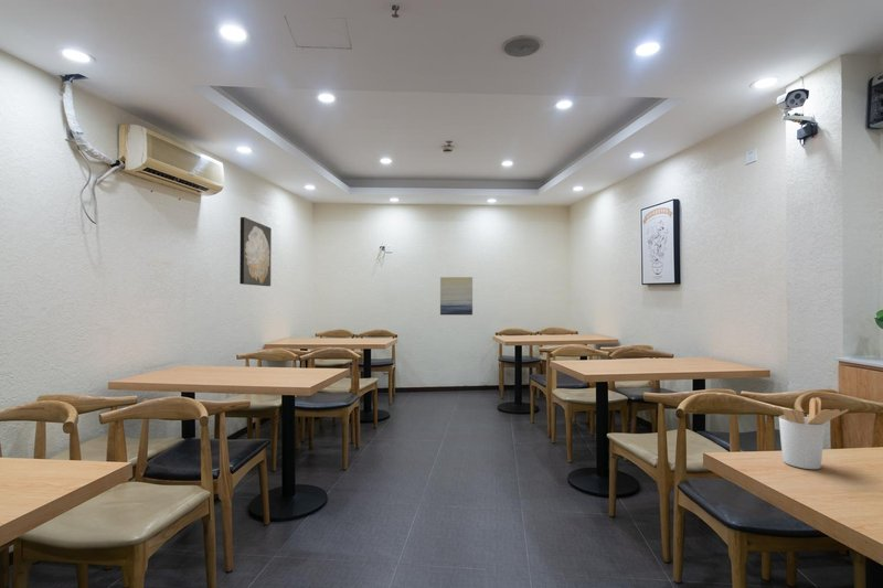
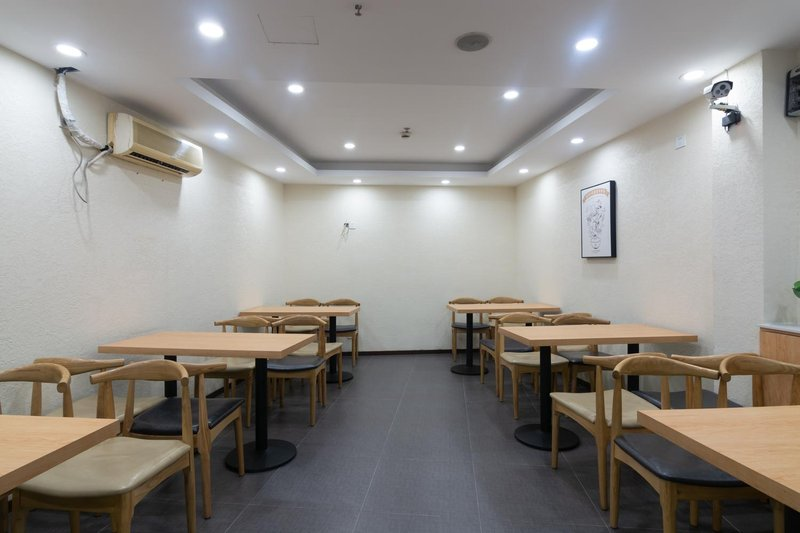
- utensil holder (811, 434)
- wall art (456, 296)
- wall art (256, 254)
